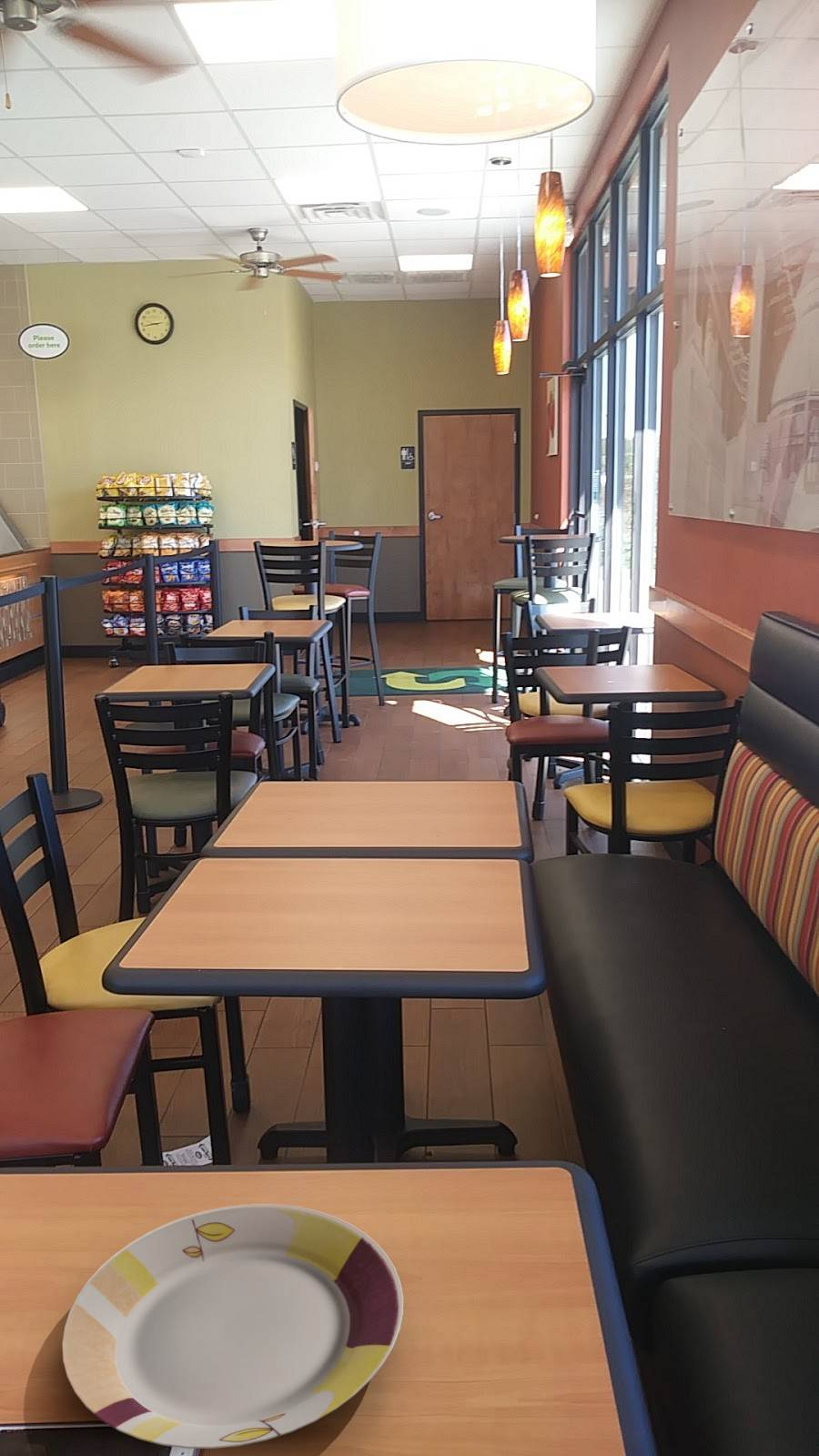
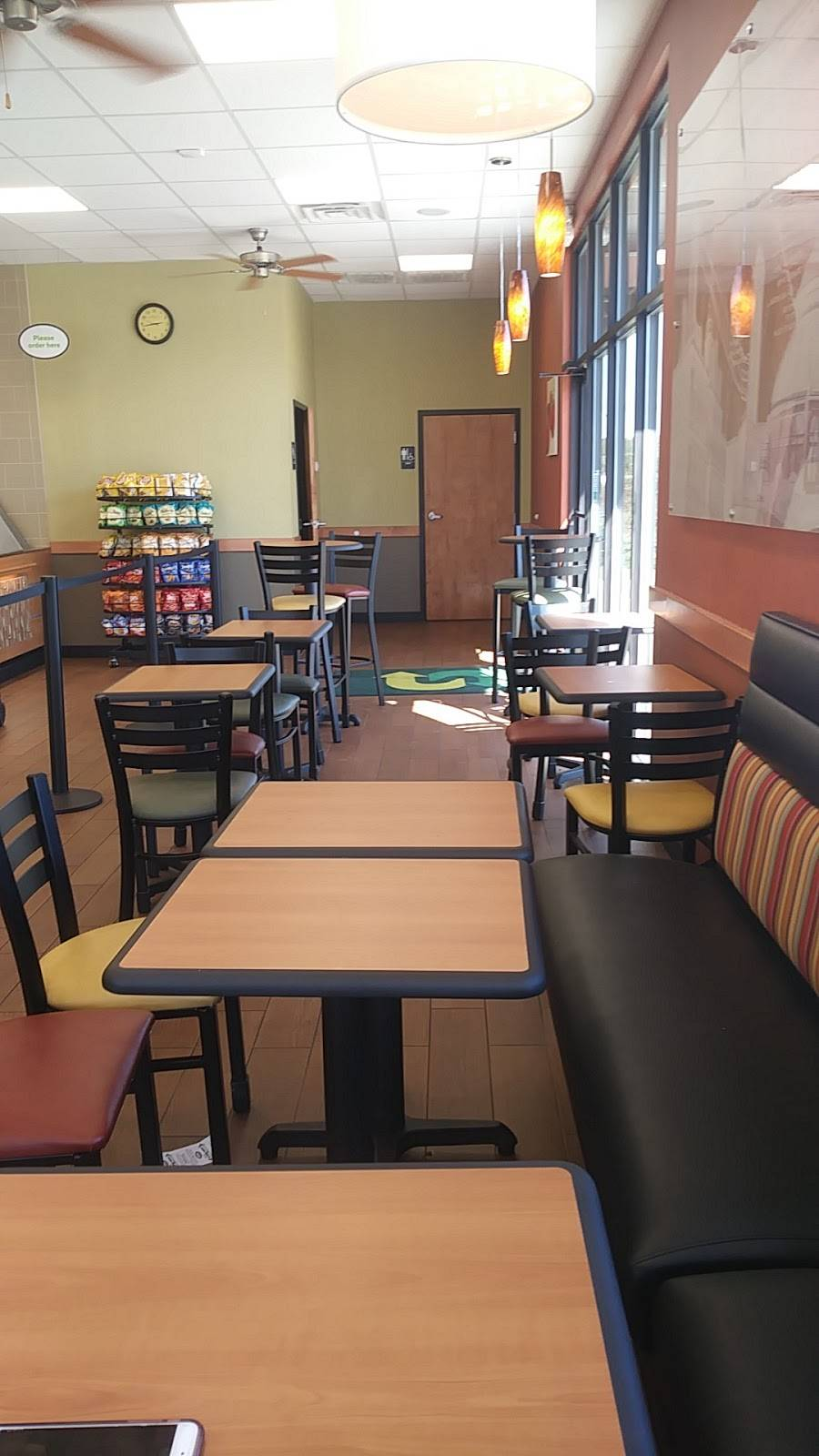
- plate (237, 1319)
